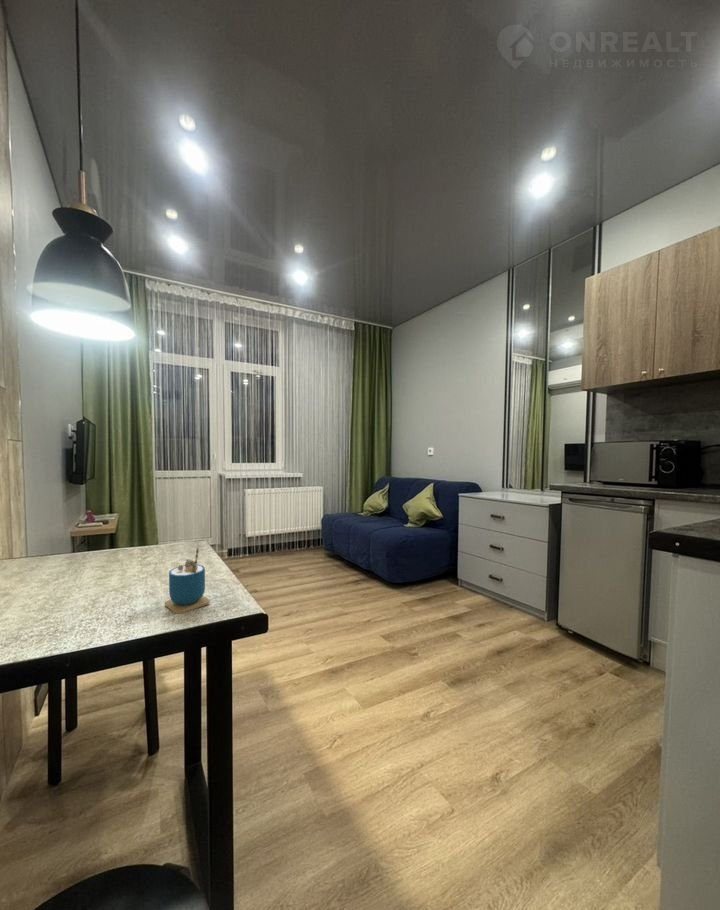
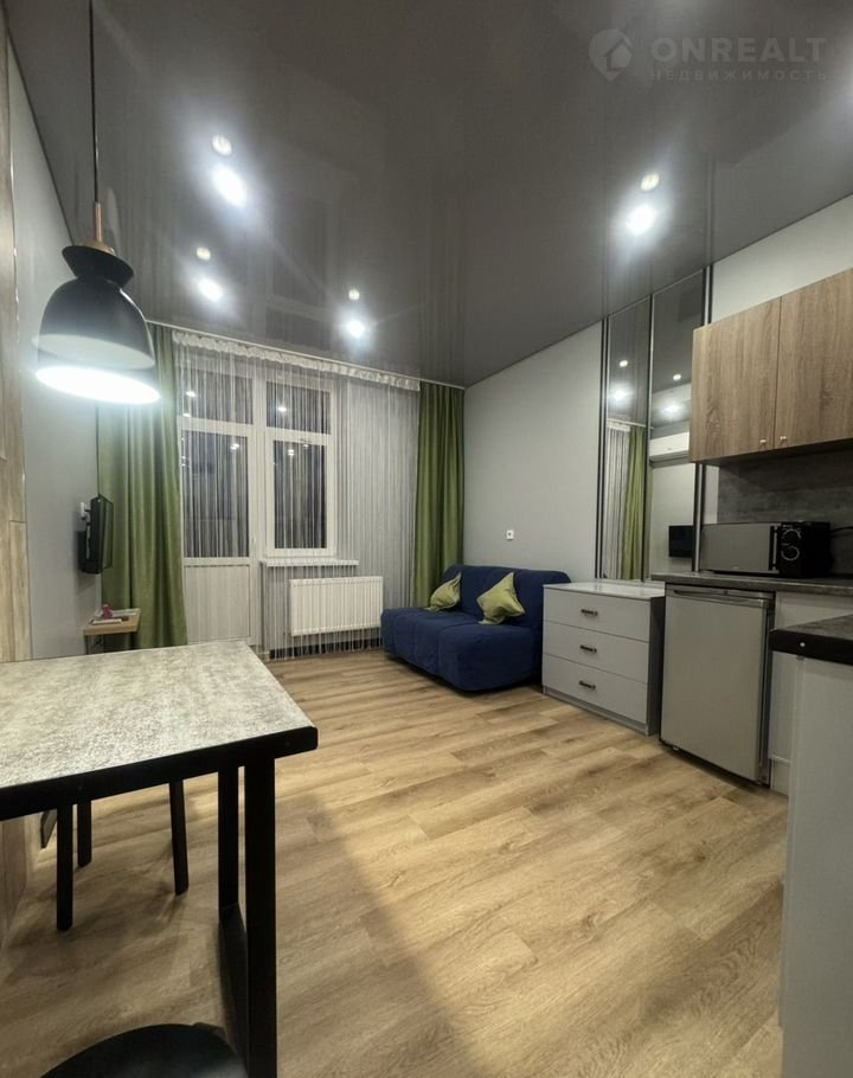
- cup (187, 575)
